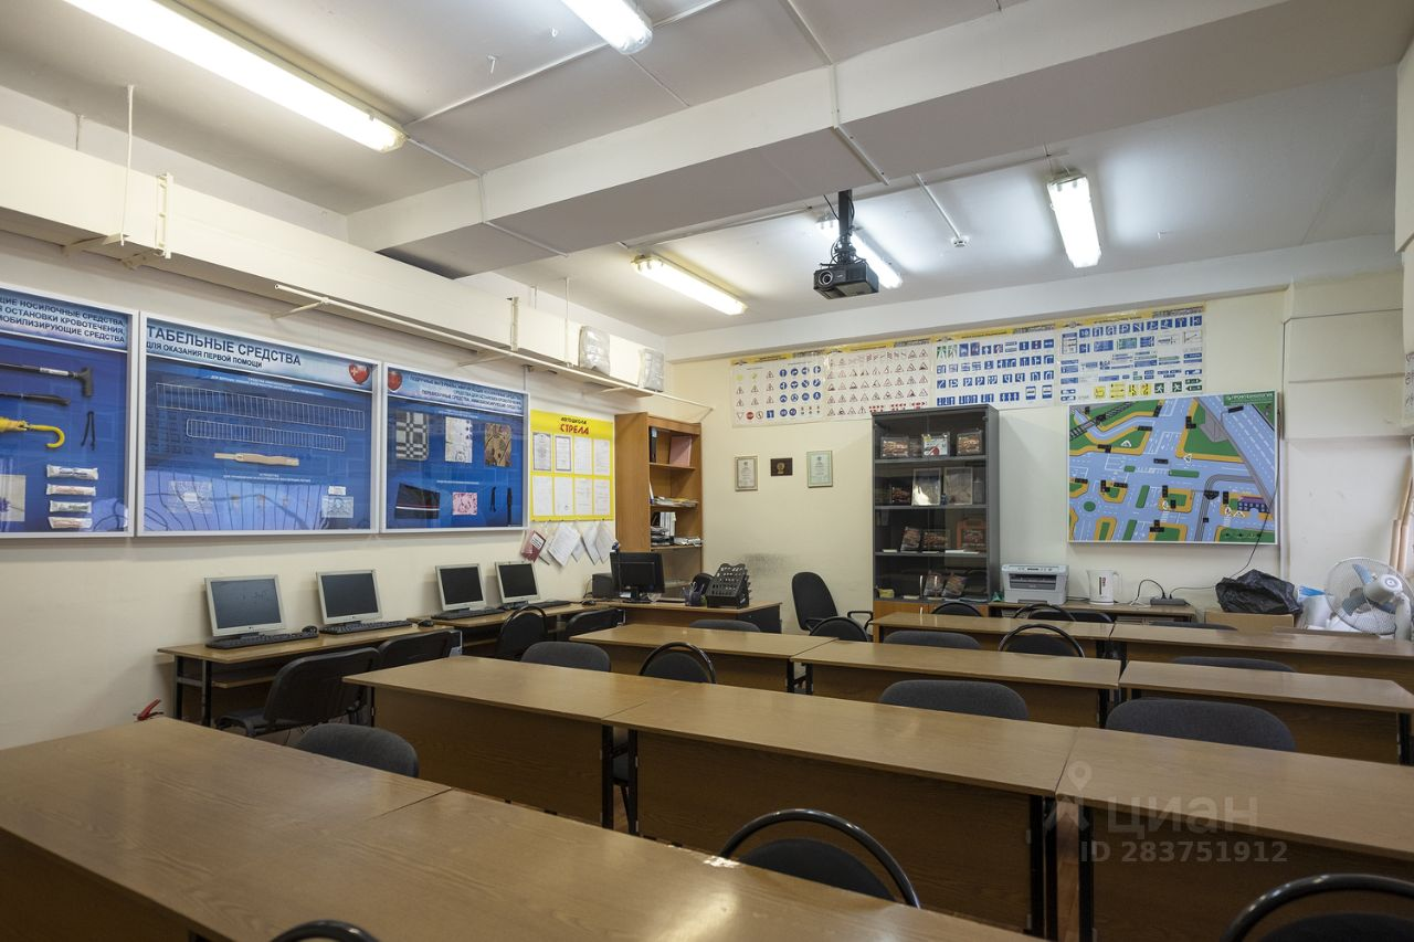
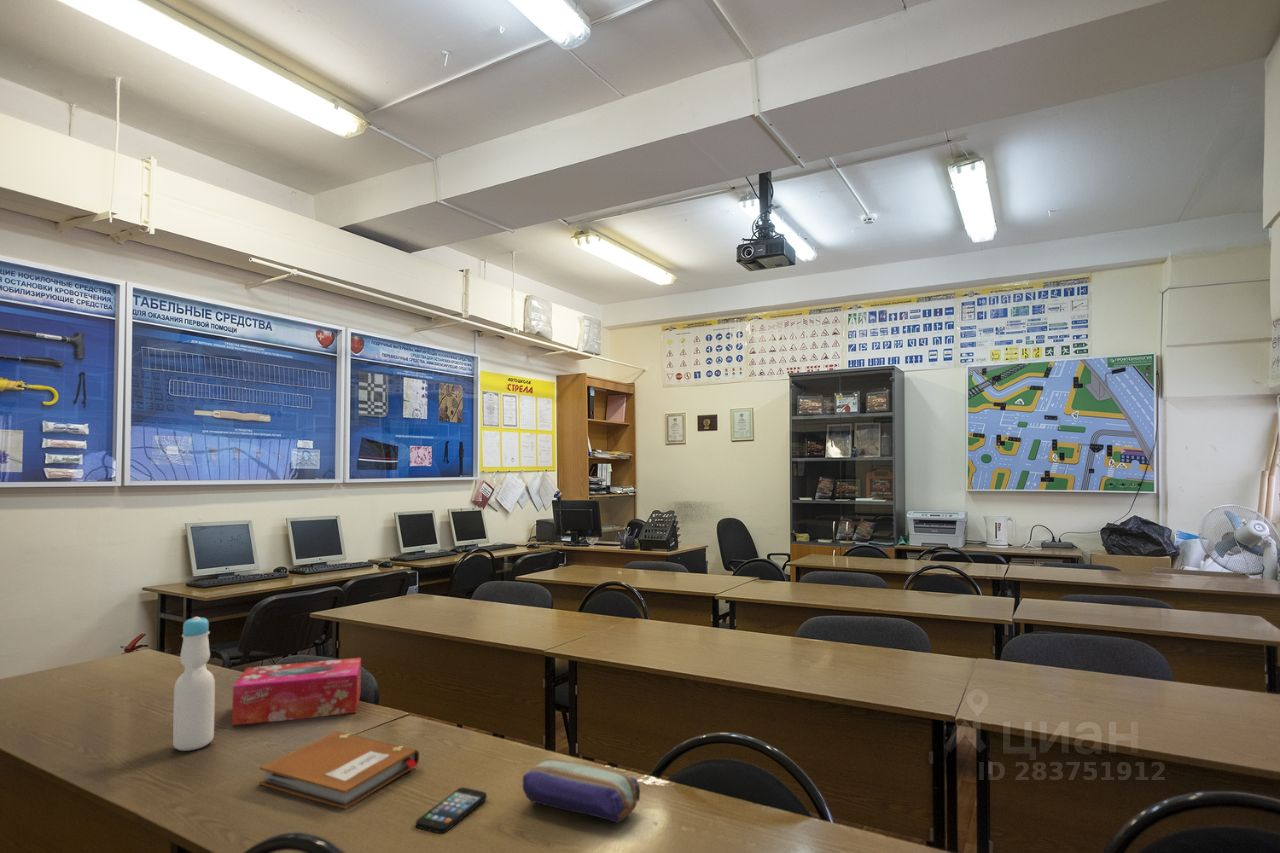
+ tissue box (300, 689)
+ smartphone (452, 808)
+ bottle (194, 680)
+ notebook (344, 766)
+ pencil case (580, 789)
